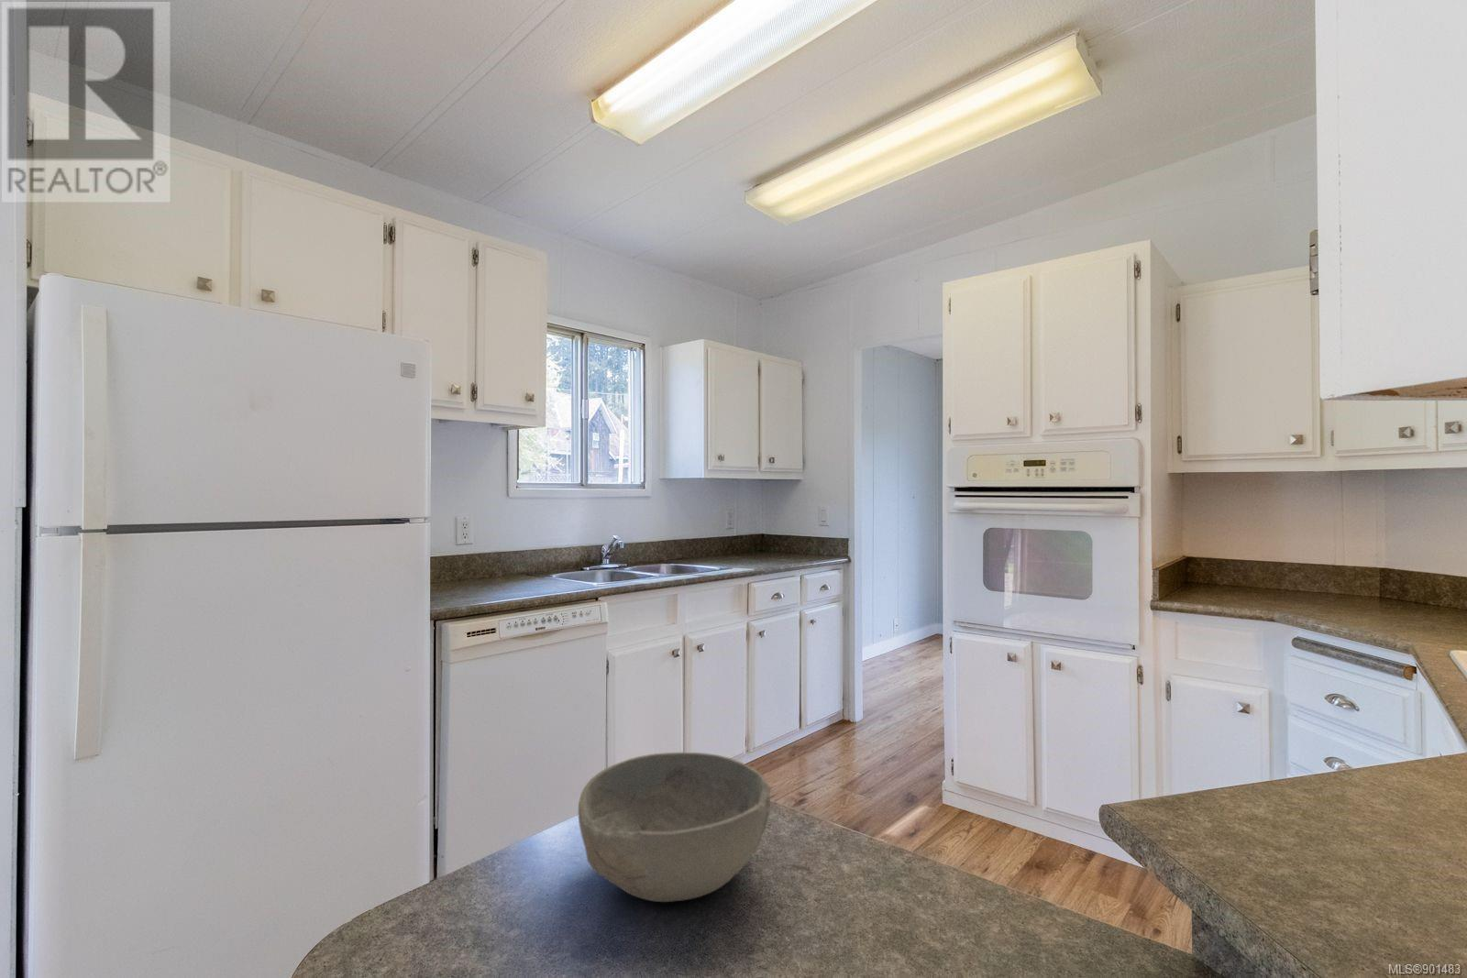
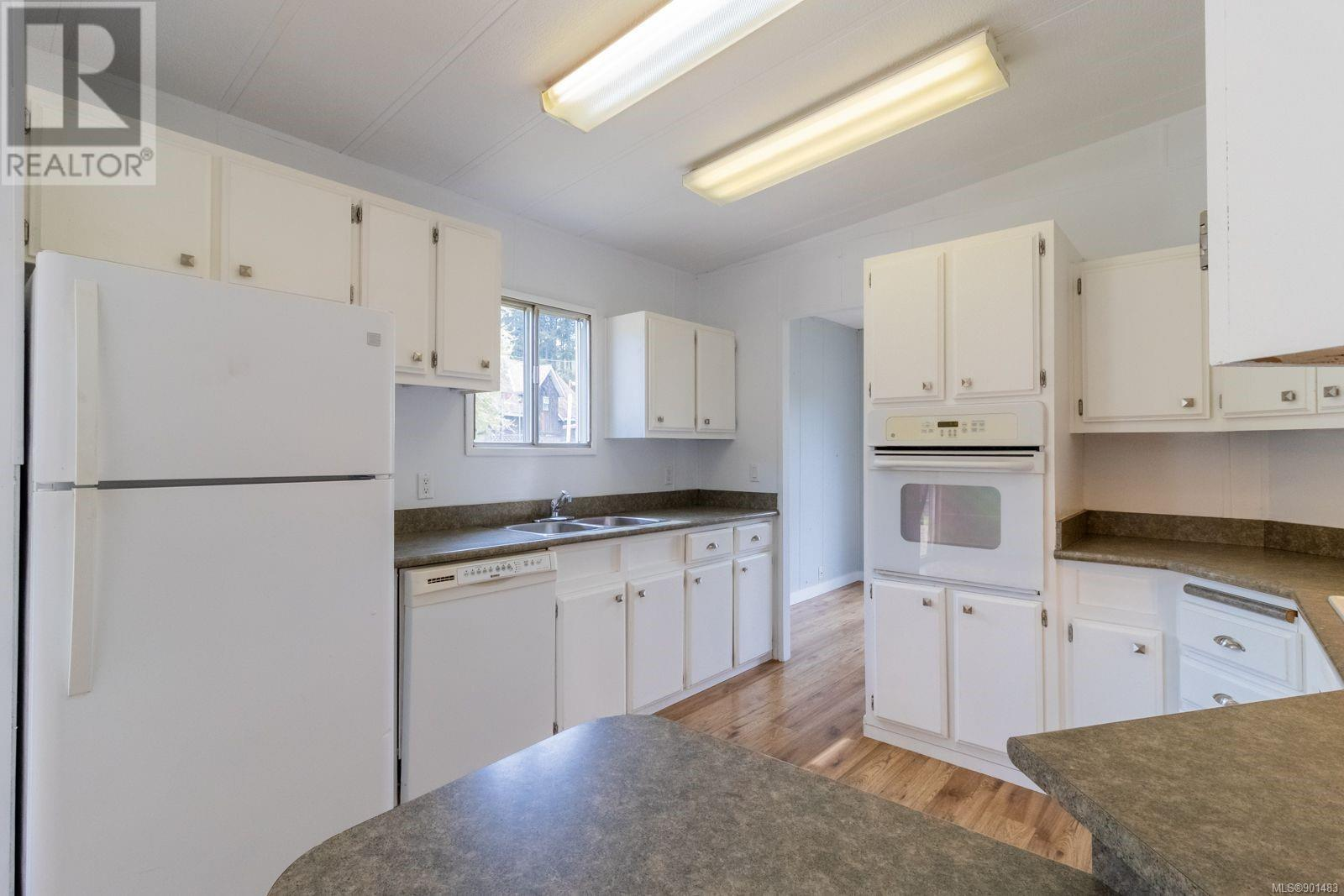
- bowl (673, 827)
